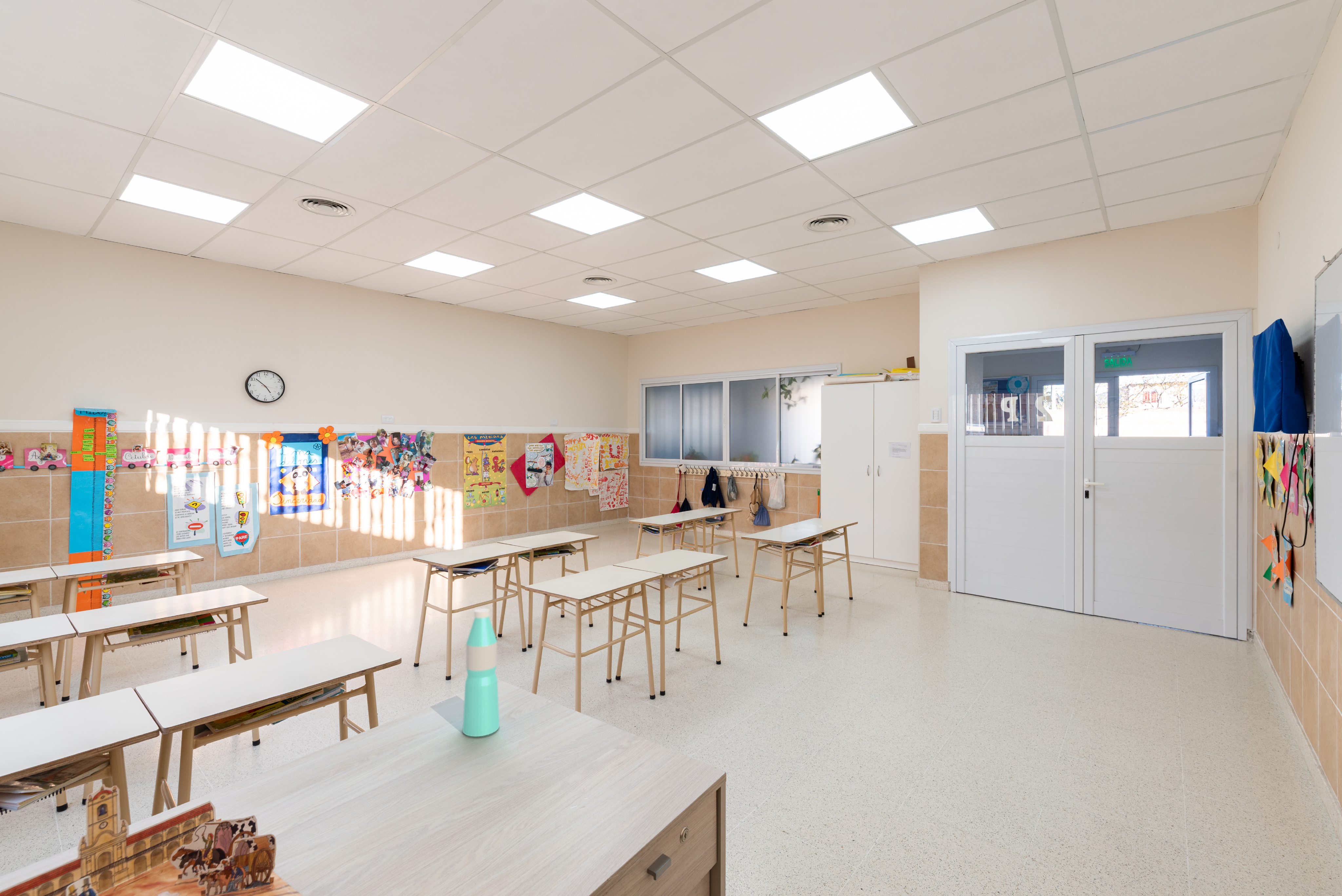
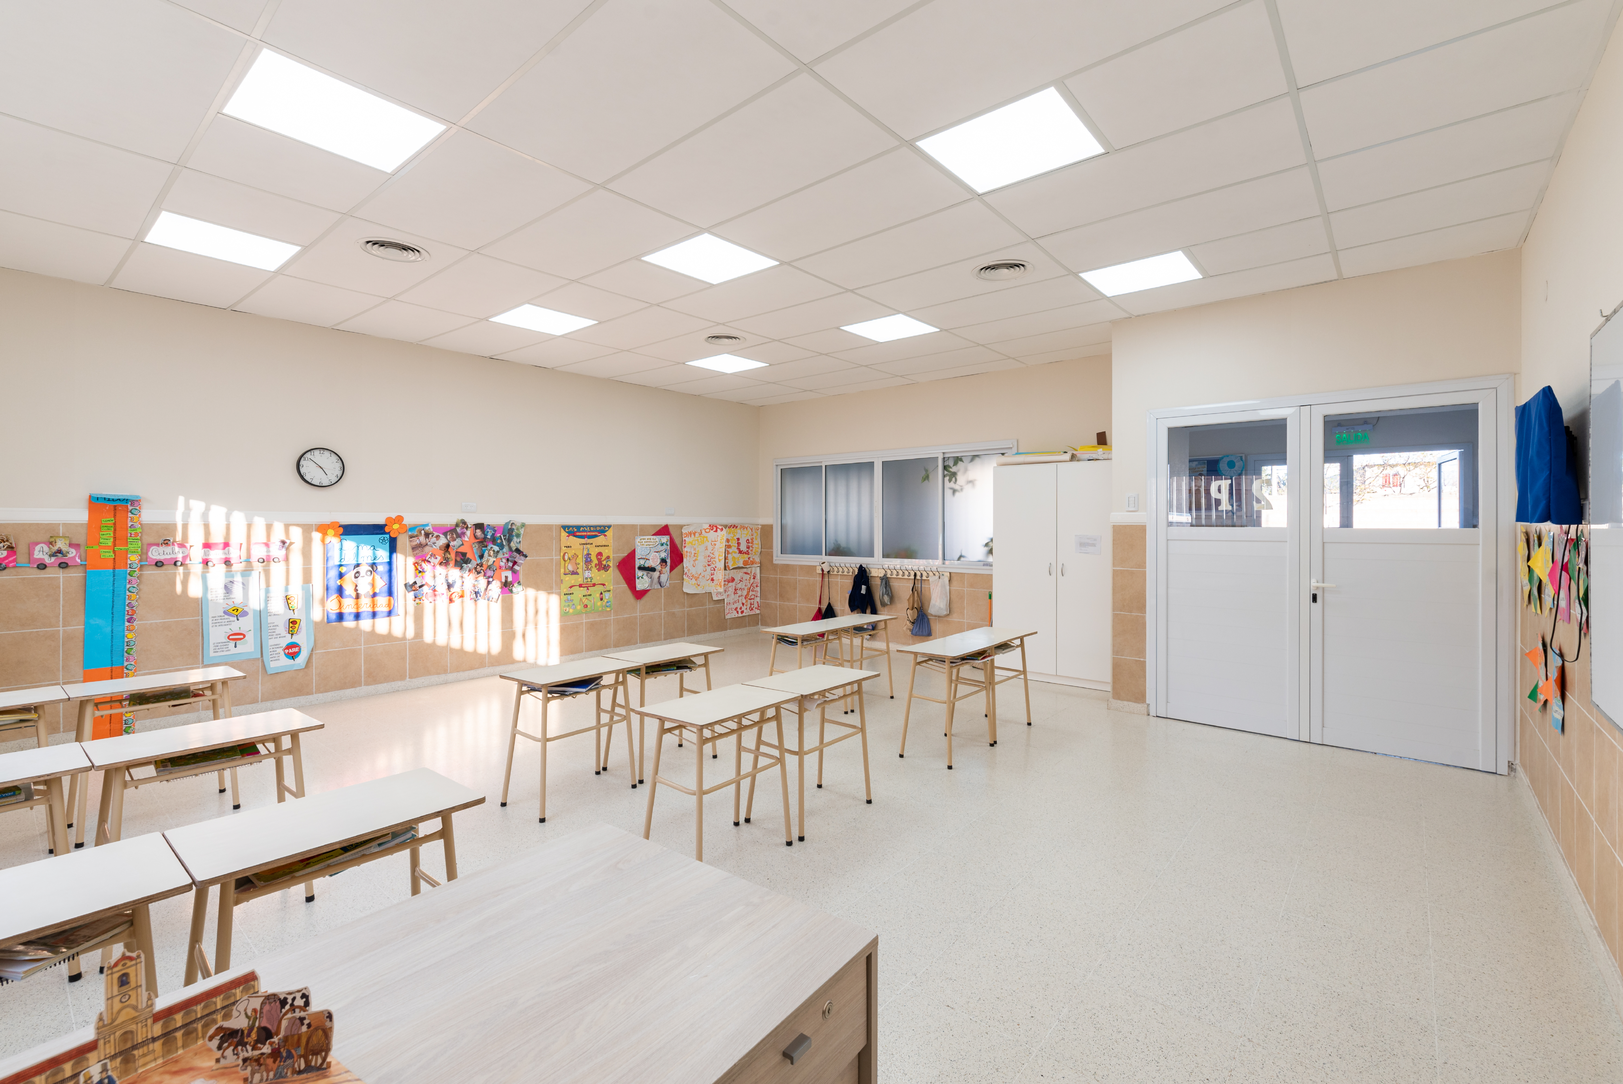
- water bottle (481, 669)
